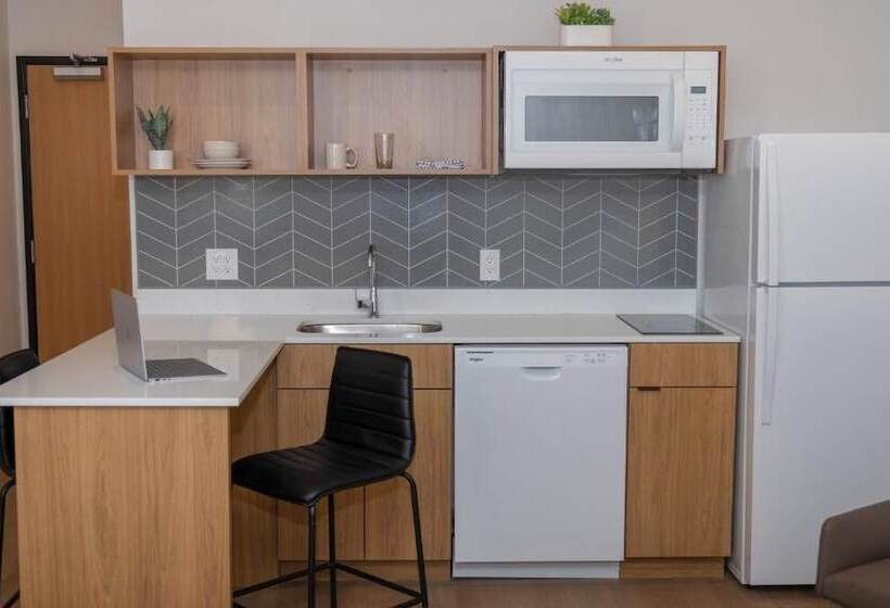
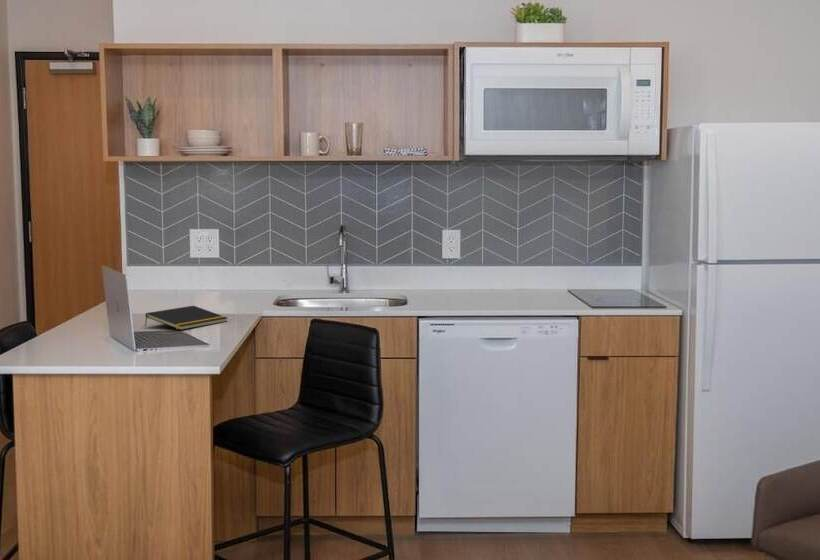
+ notepad (187, 317)
